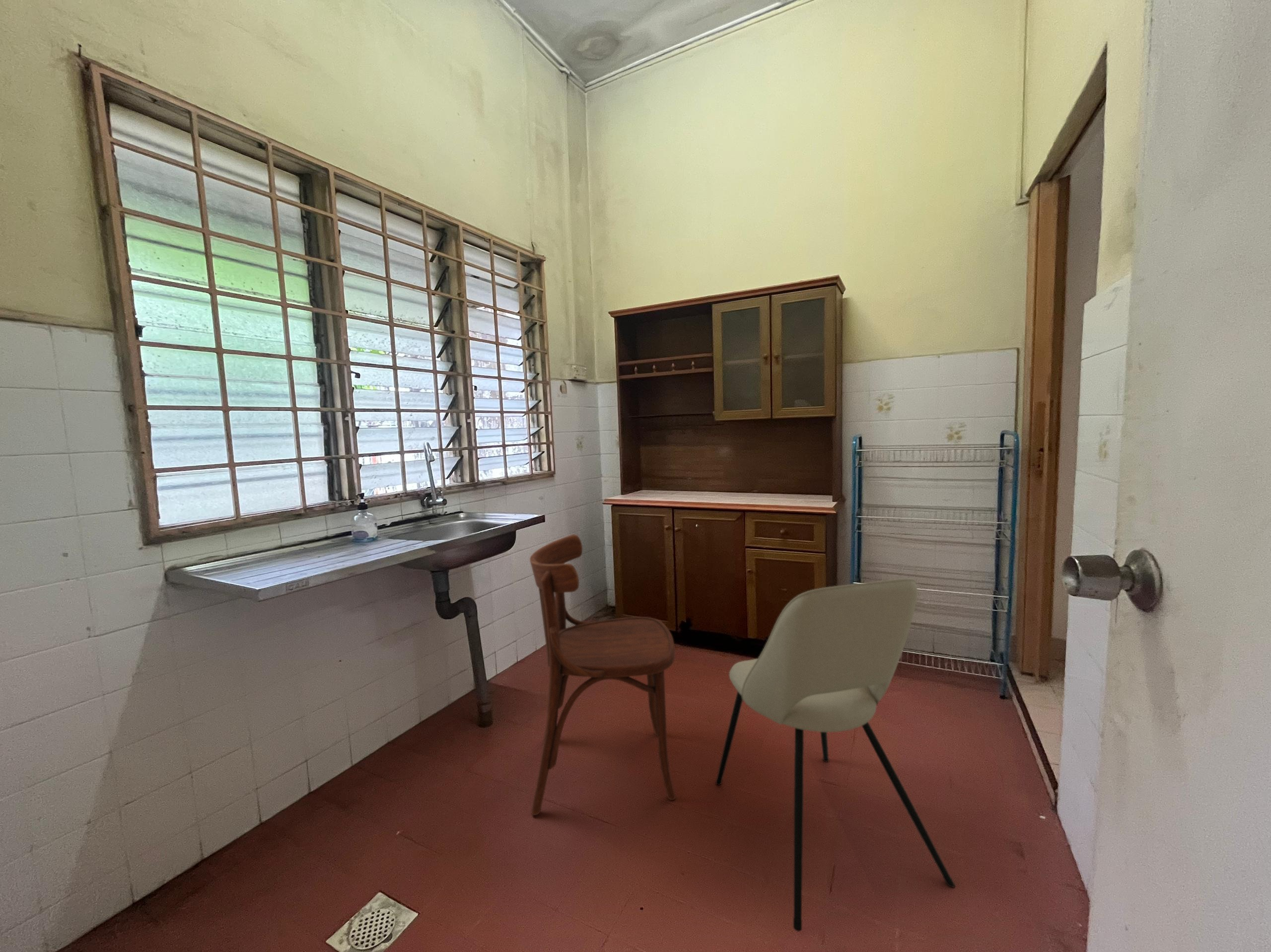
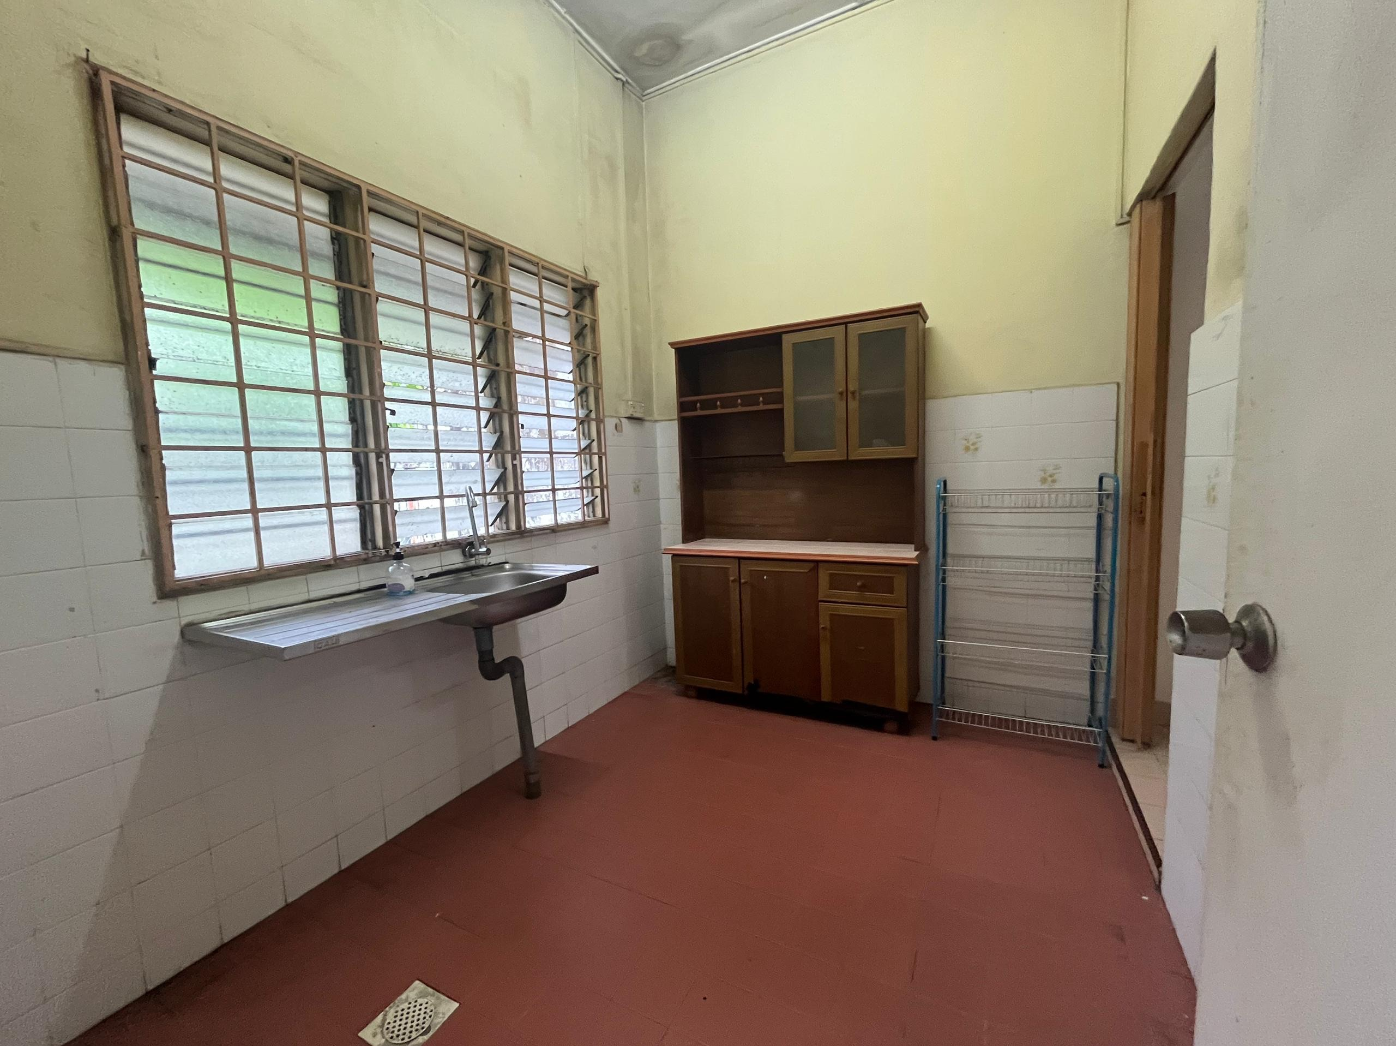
- dining chair (817, 698)
- dining chair (603, 659)
